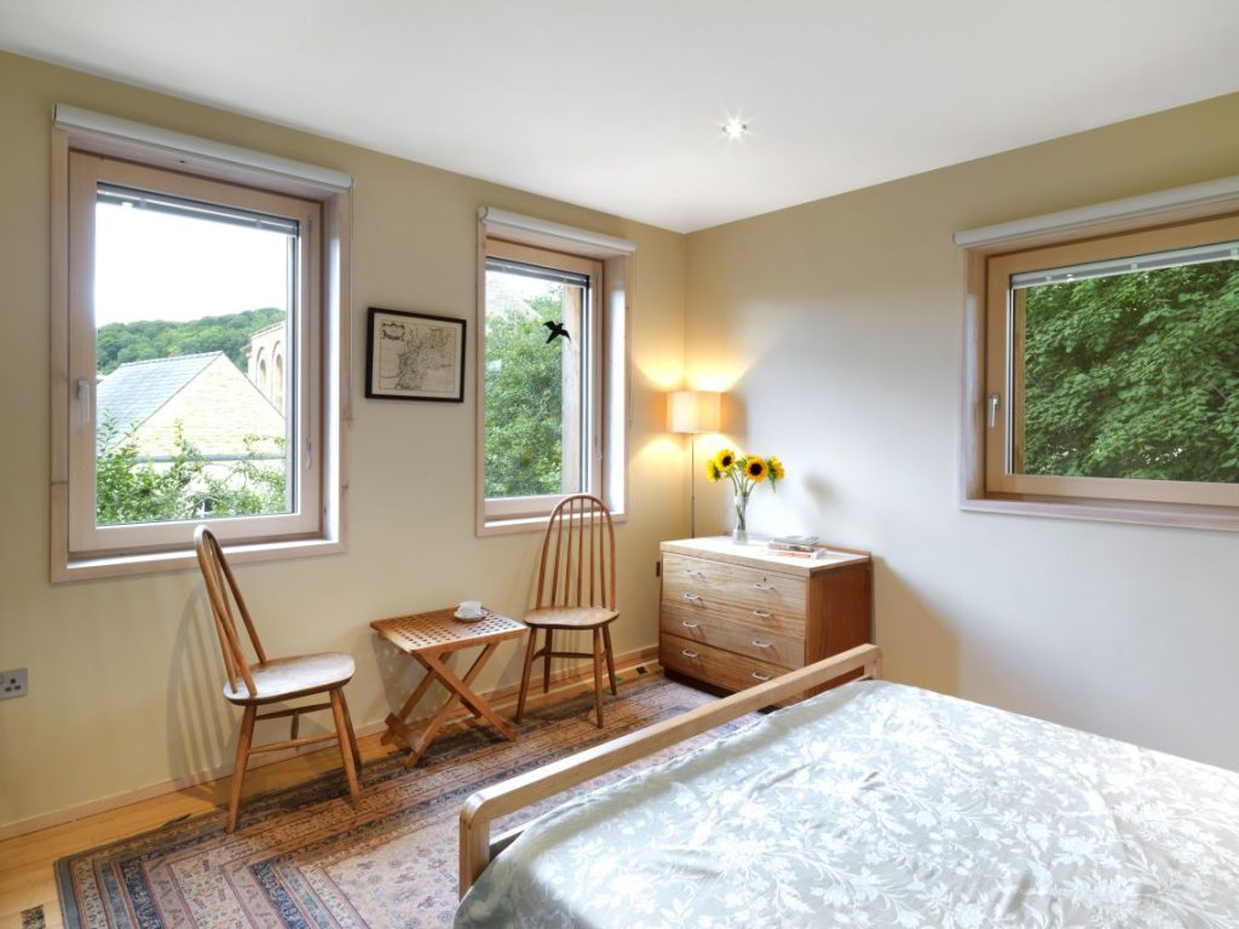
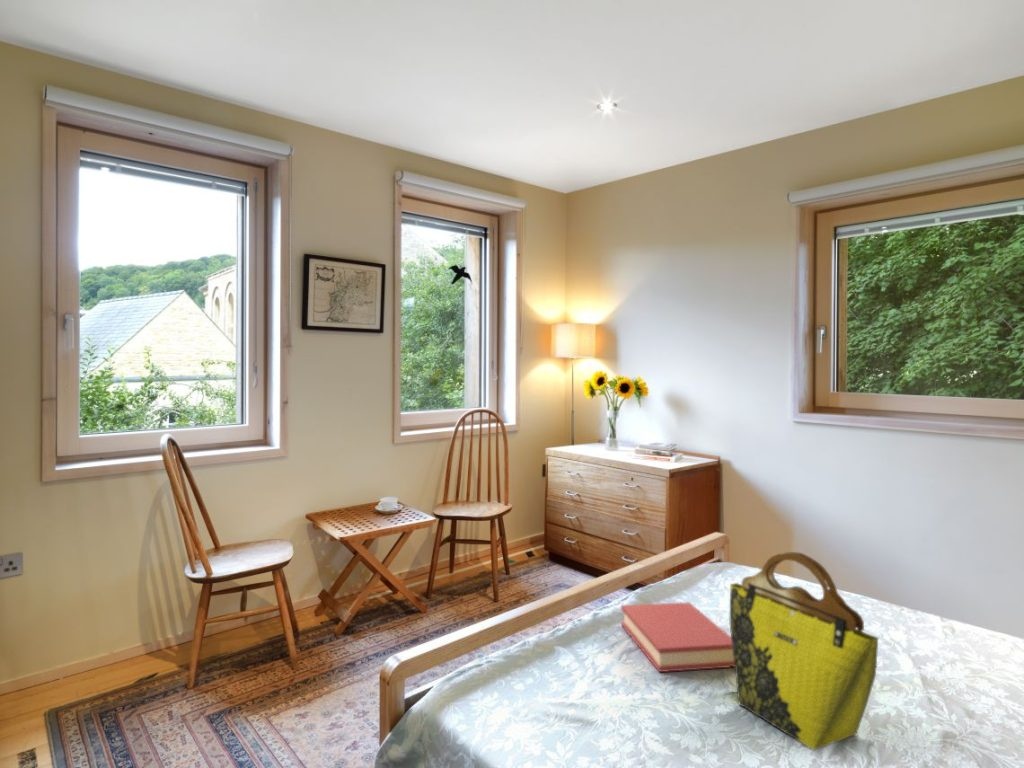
+ hardback book (676, 633)
+ tote bag (795, 636)
